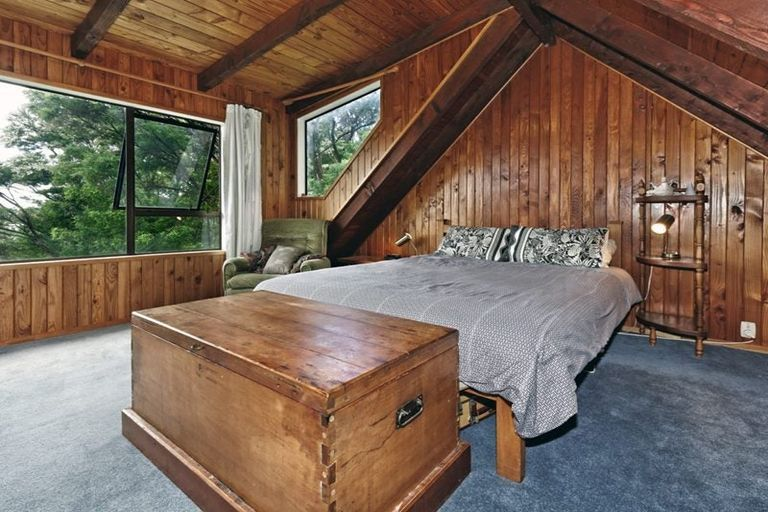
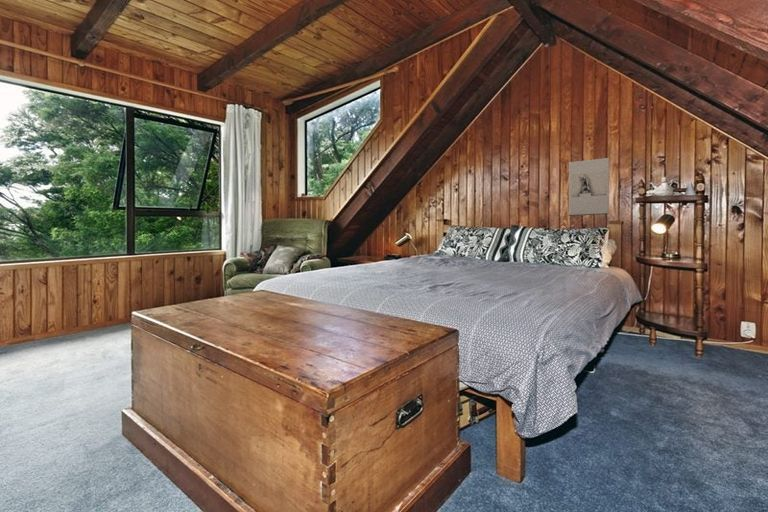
+ wall sculpture (588, 187)
